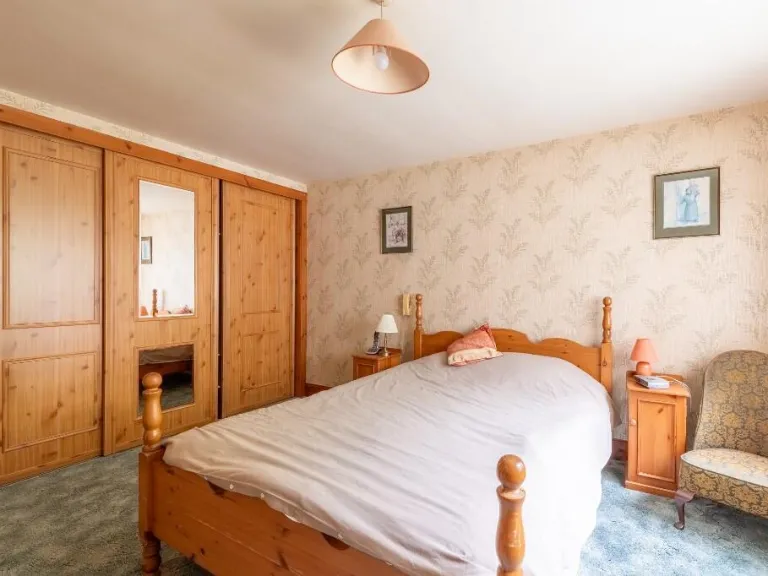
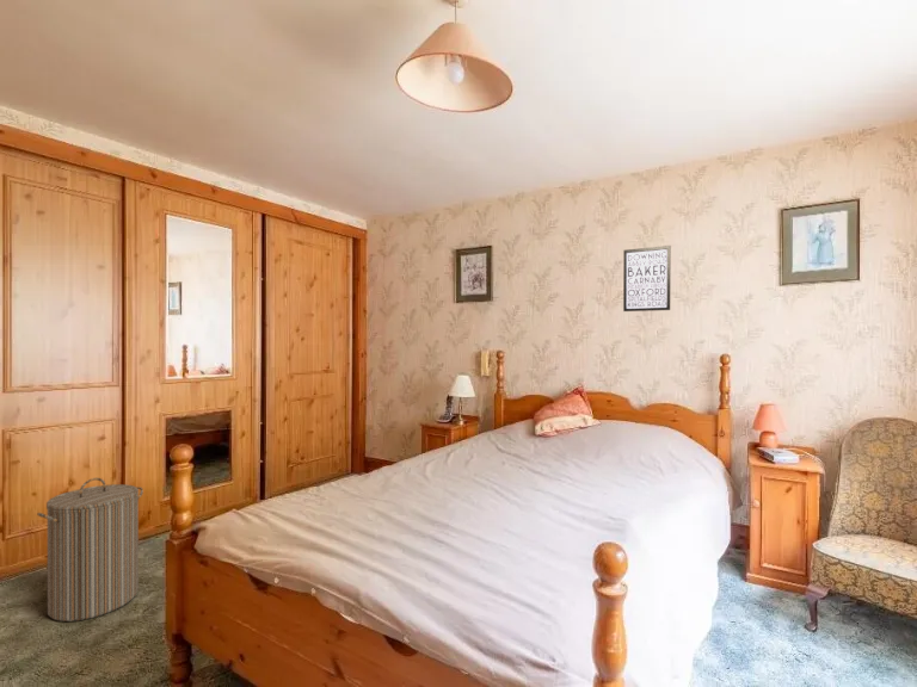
+ laundry hamper (94, 539)
+ wall art (646, 279)
